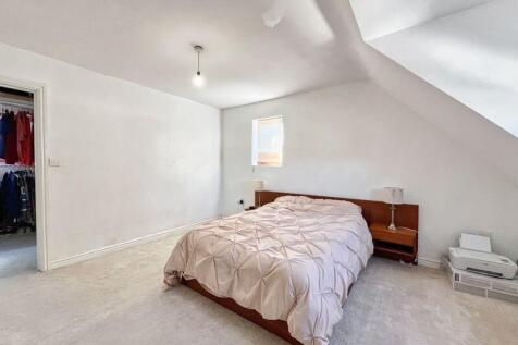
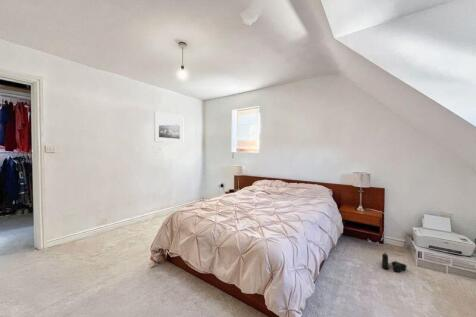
+ boots (393, 262)
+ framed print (169, 128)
